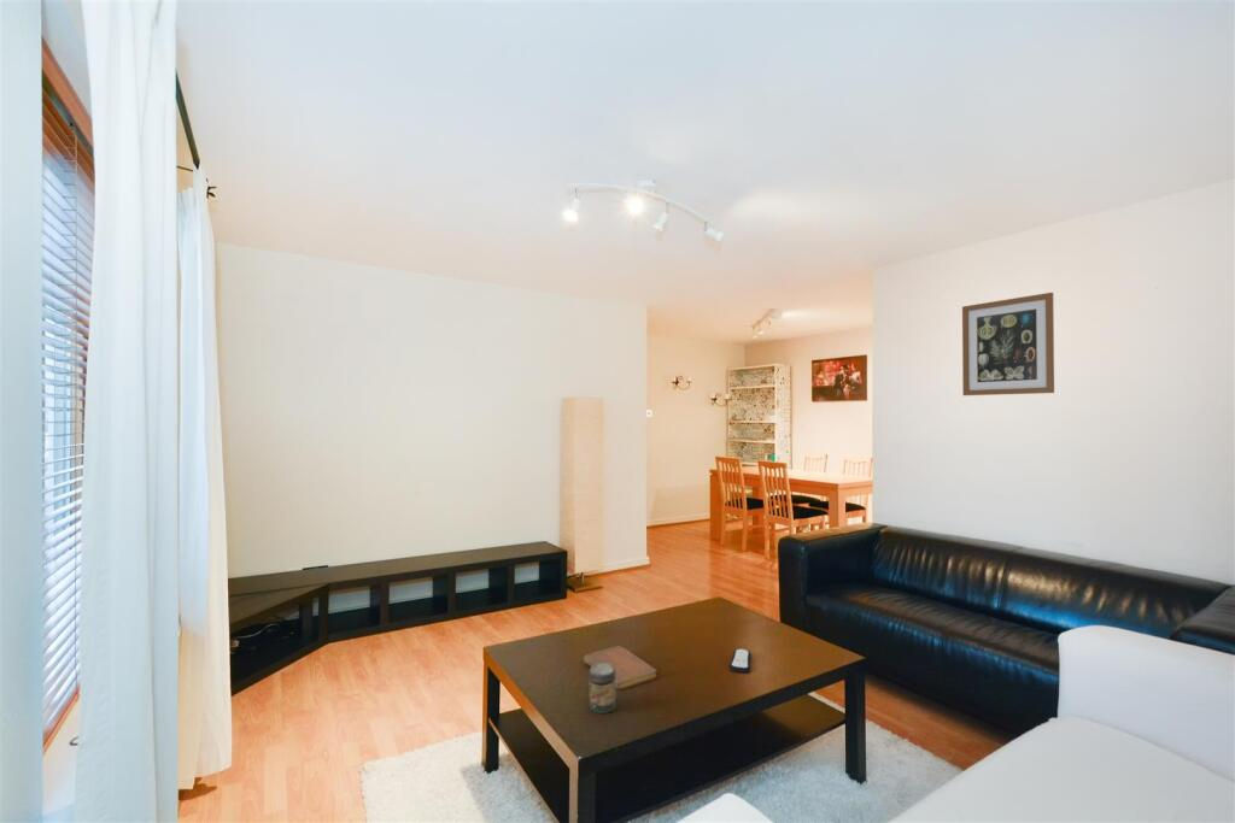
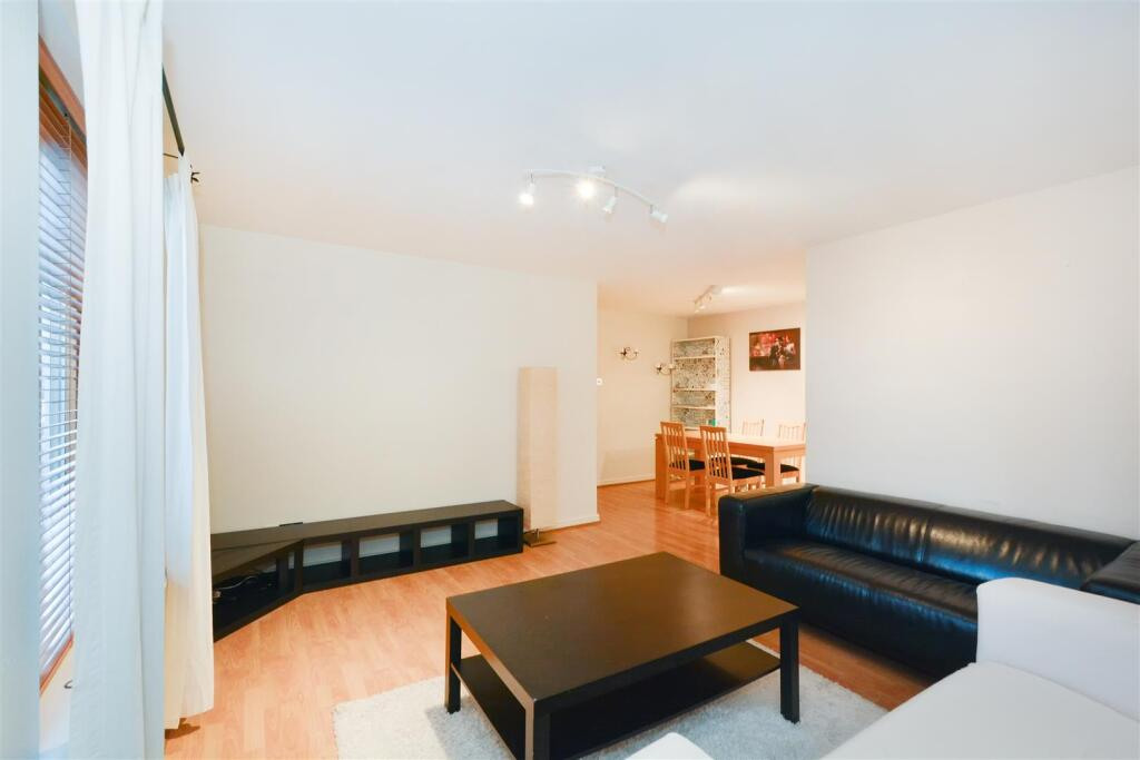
- jar (602, 687)
- wall art (1005, 347)
- notebook (619, 665)
- remote control (741, 659)
